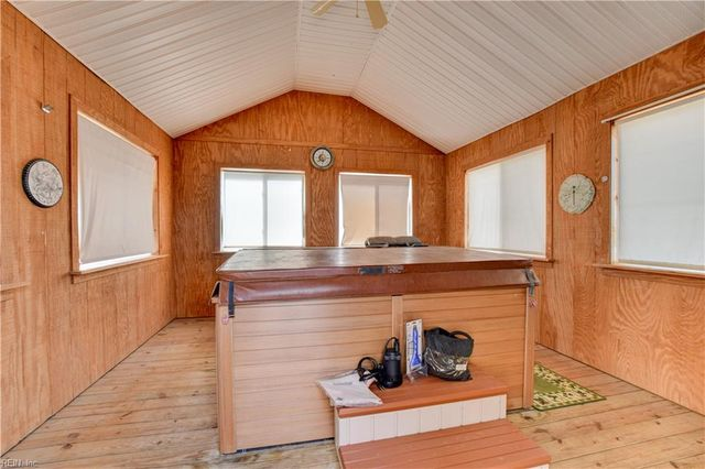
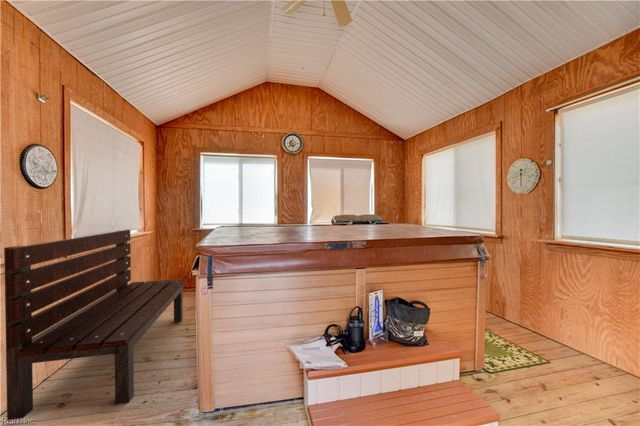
+ bench (123, 294)
